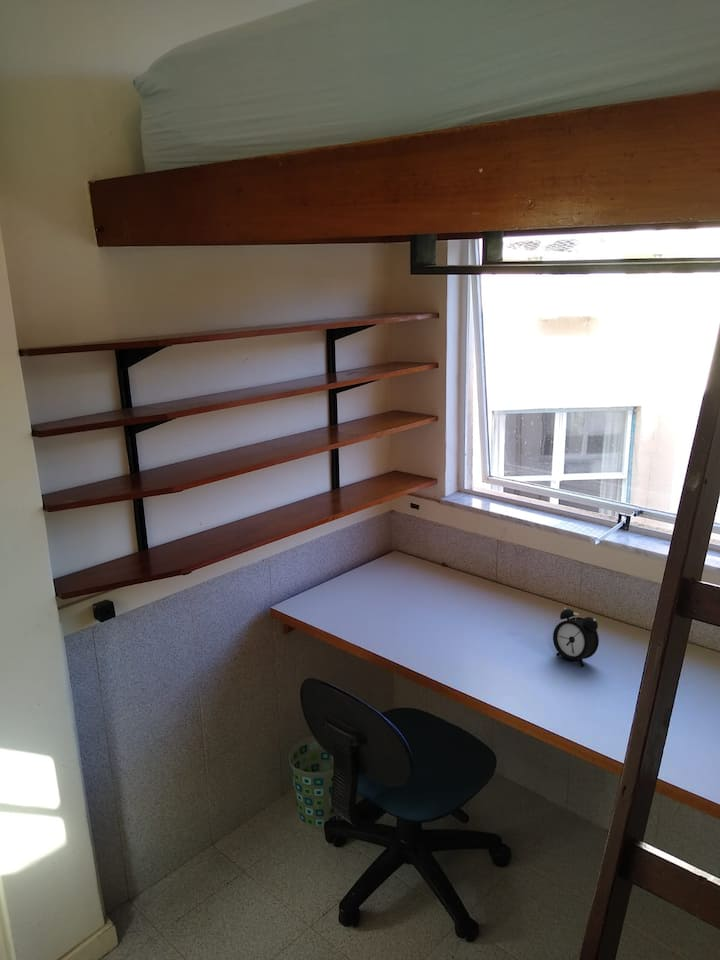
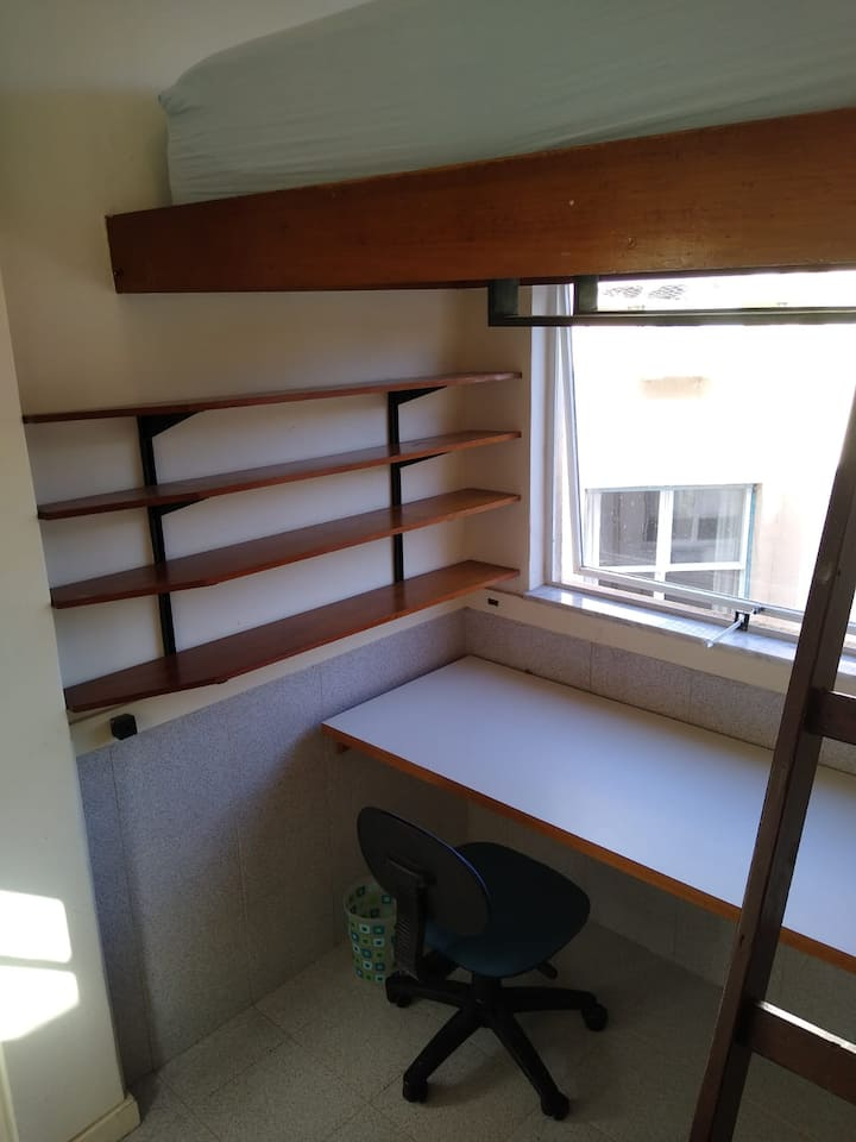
- alarm clock (575, 636)
